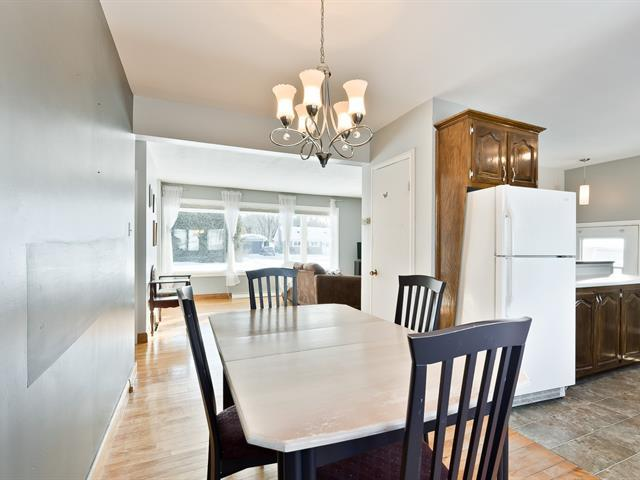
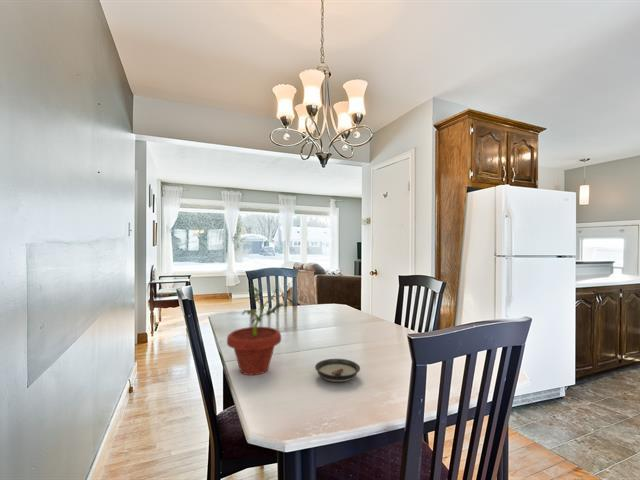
+ potted plant (256, 327)
+ saucer (337, 372)
